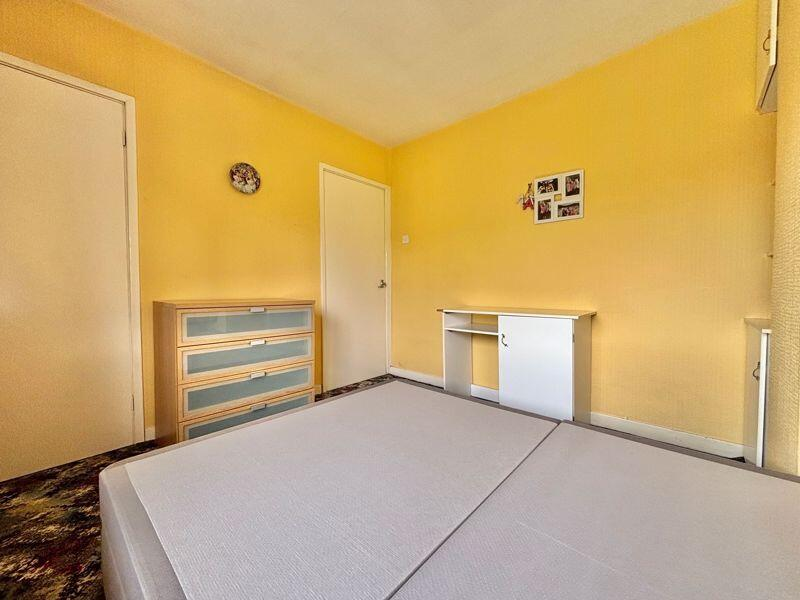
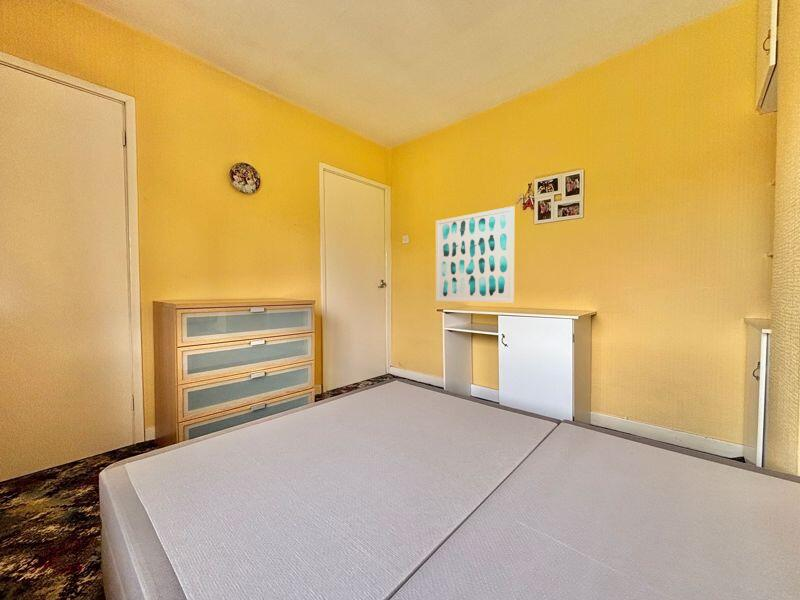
+ wall art (471, 258)
